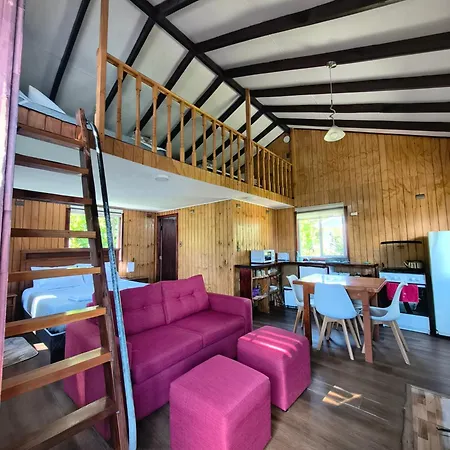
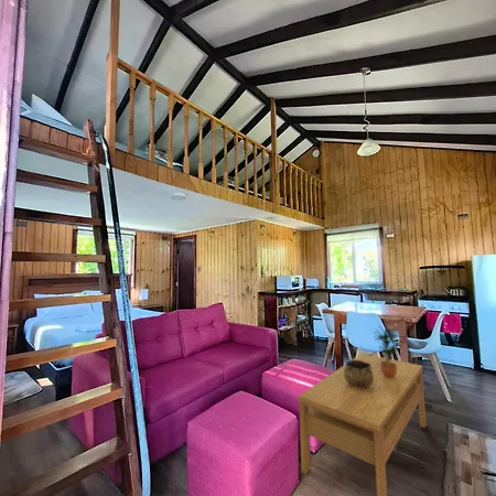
+ decorative bowl (358, 374)
+ coffee table (369, 411)
+ potted plant (386, 349)
